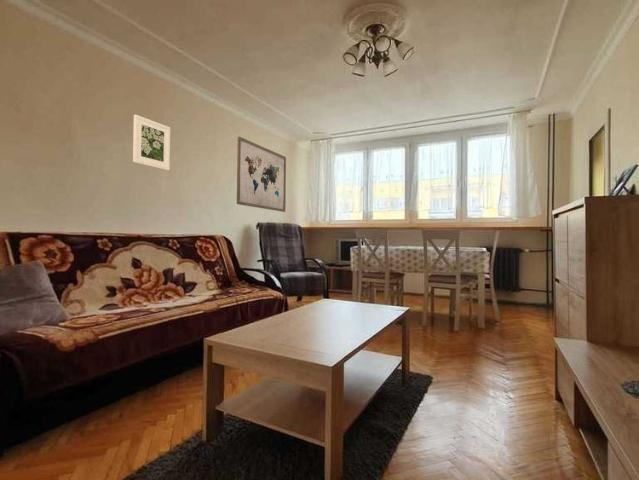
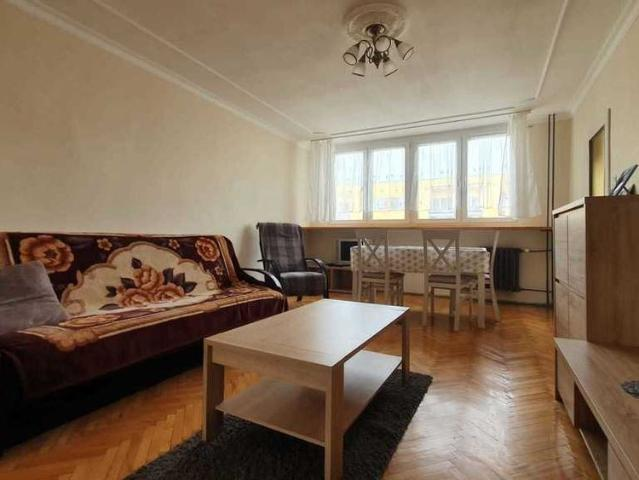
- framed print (152, 143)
- wall art (263, 178)
